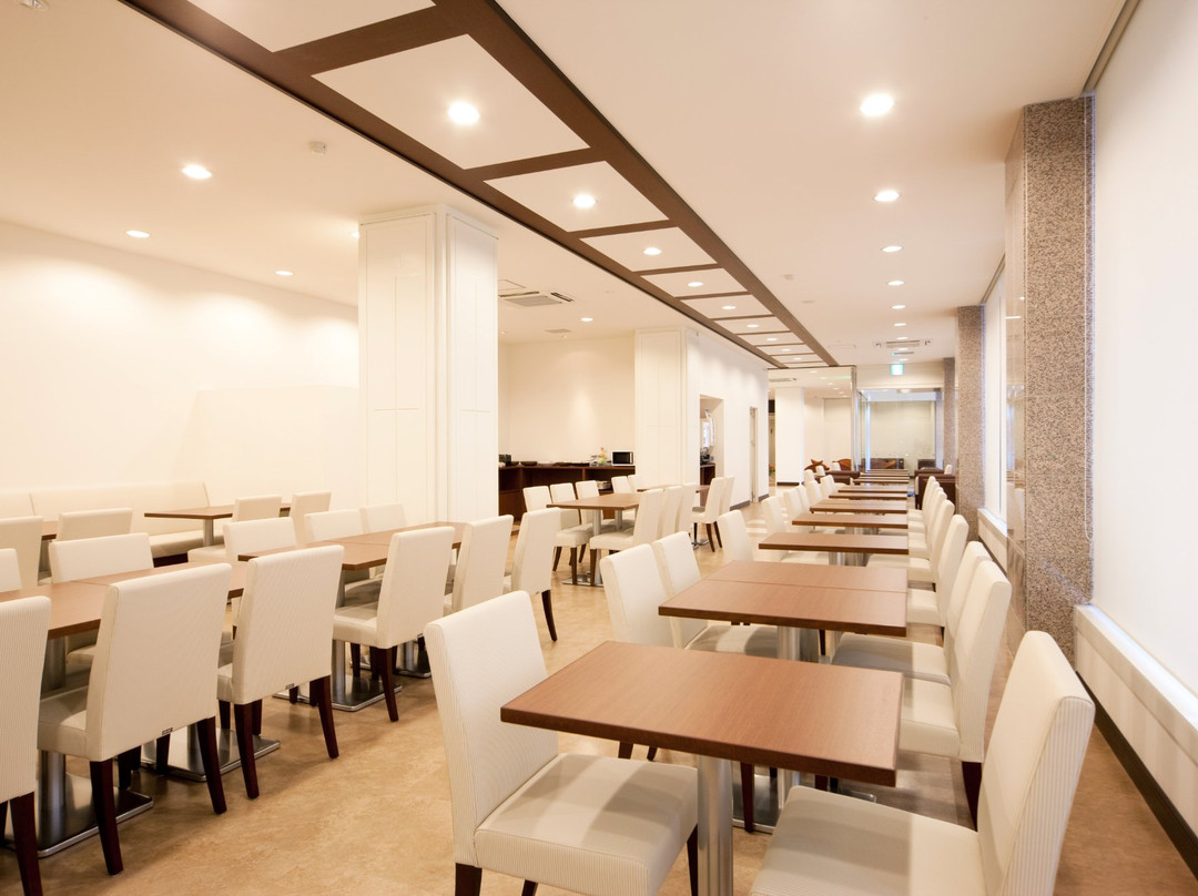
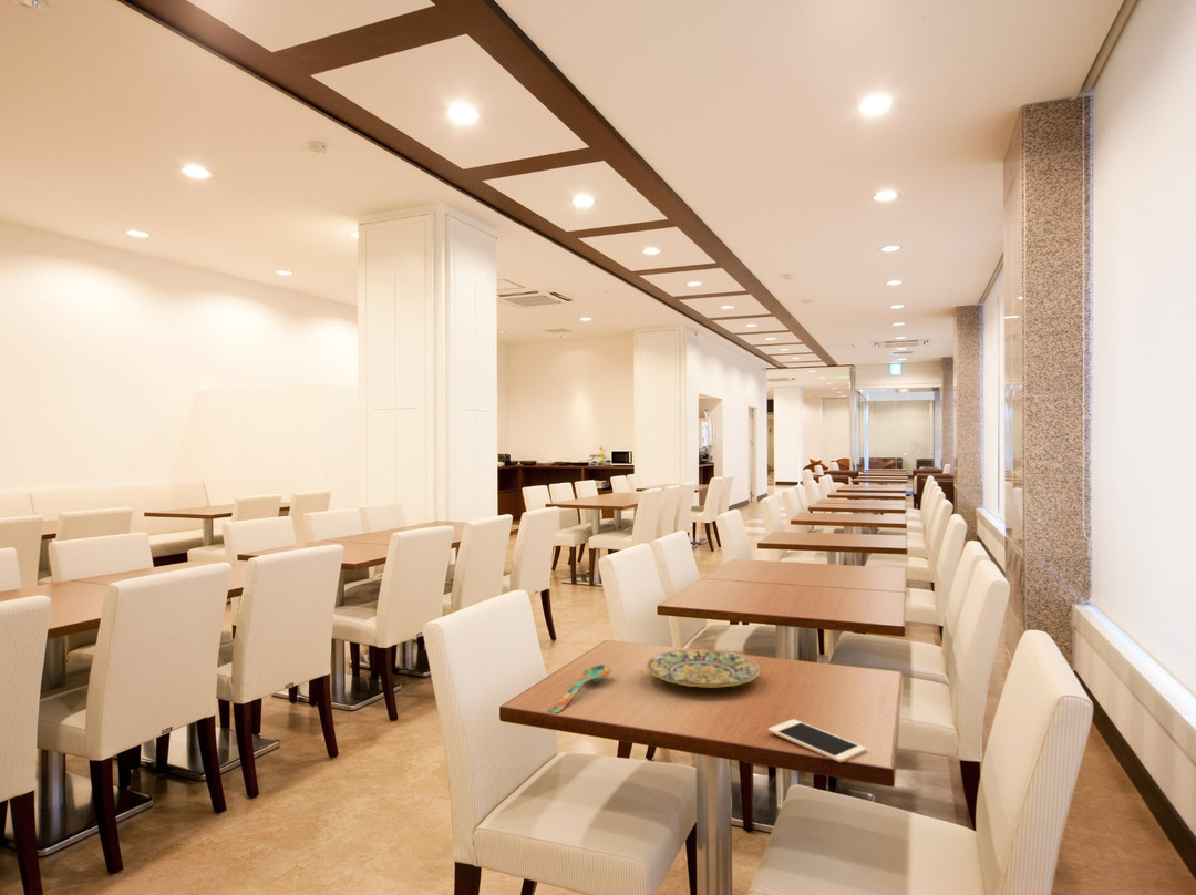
+ plate (702, 671)
+ cell phone (815, 739)
+ spoon (580, 686)
